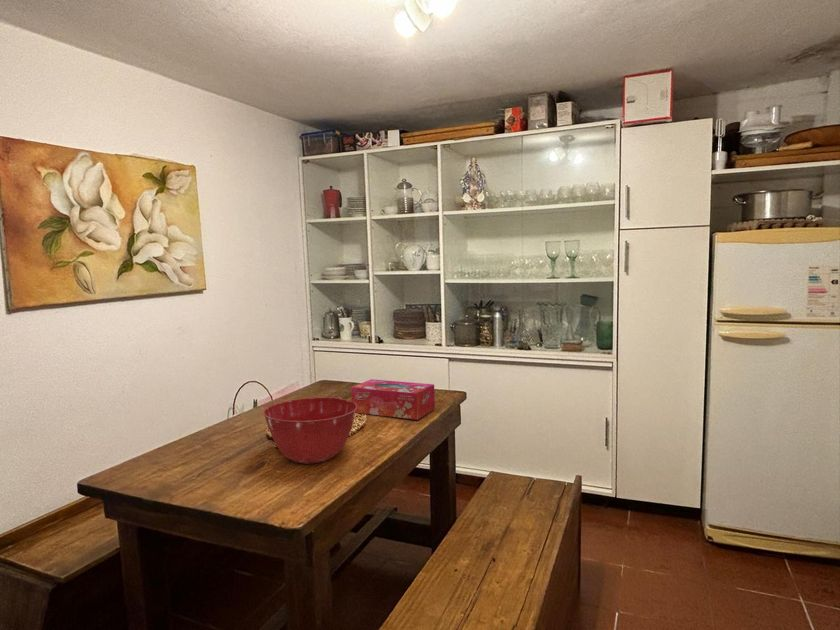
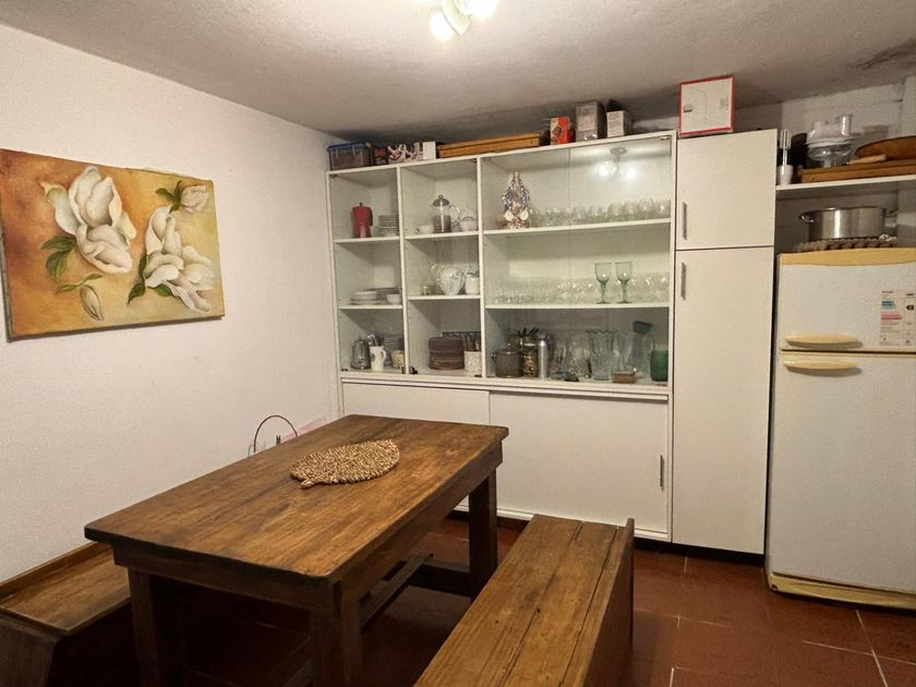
- mixing bowl (312, 431)
- tissue box (393, 398)
